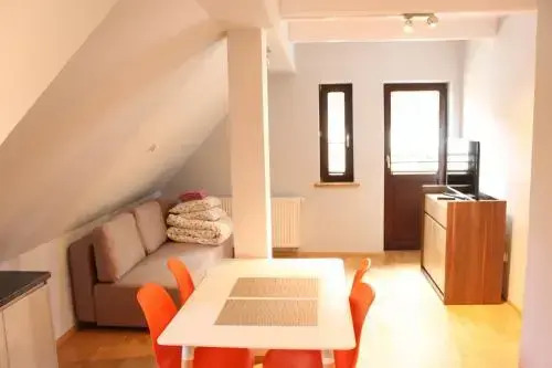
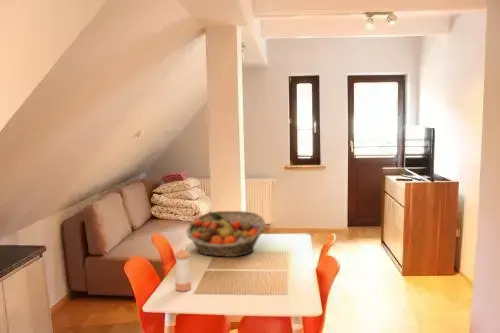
+ fruit basket (225, 233)
+ pepper shaker (182, 269)
